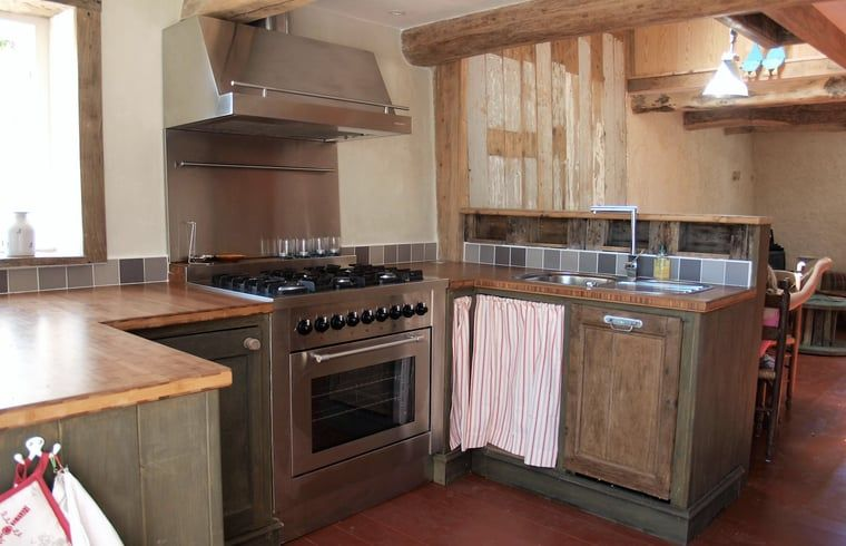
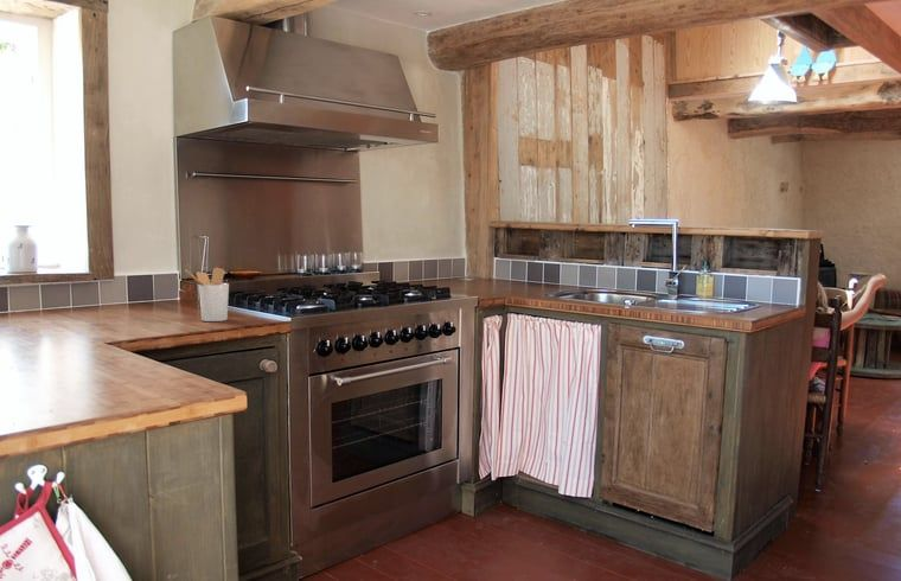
+ utensil holder (206, 293)
